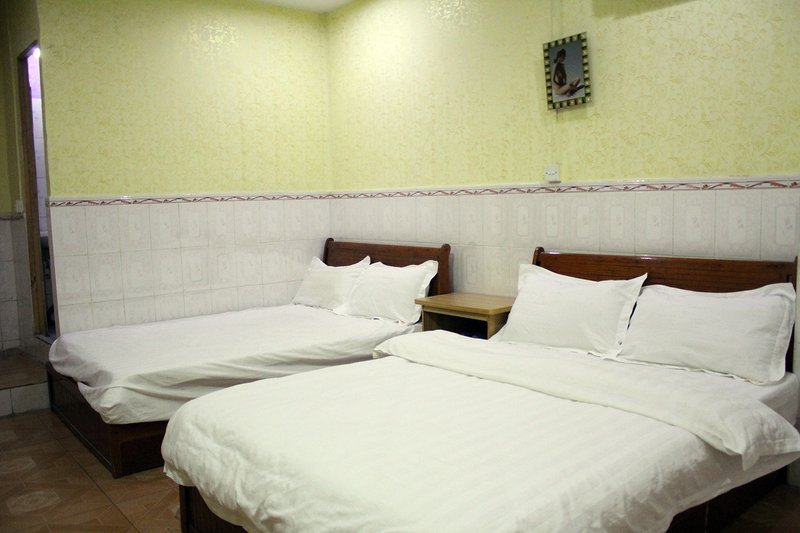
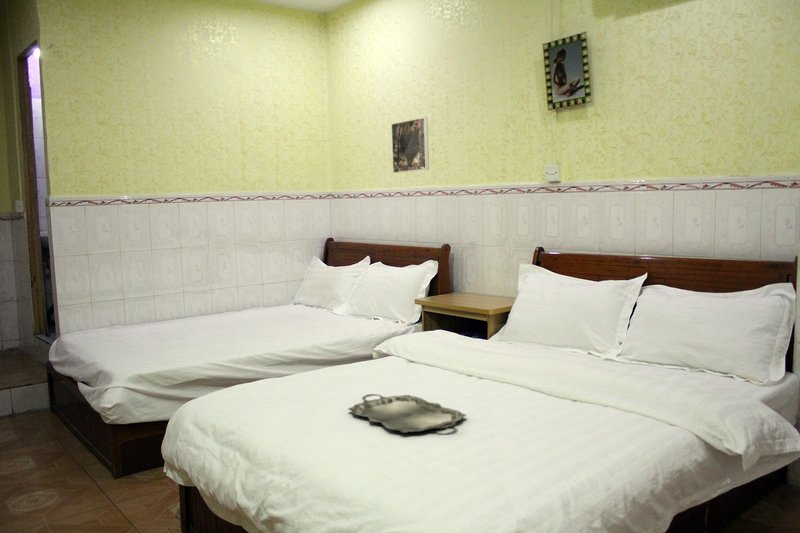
+ serving tray (405, 412)
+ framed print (409, 146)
